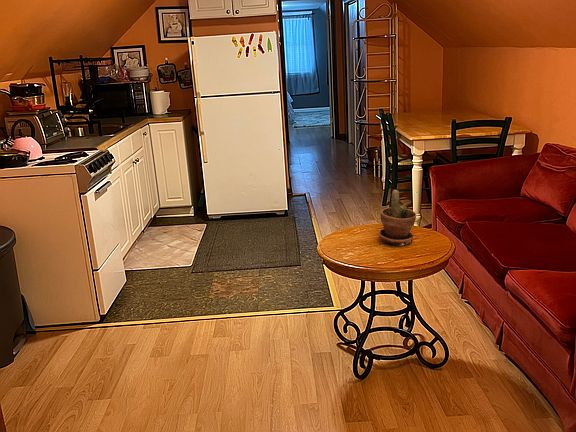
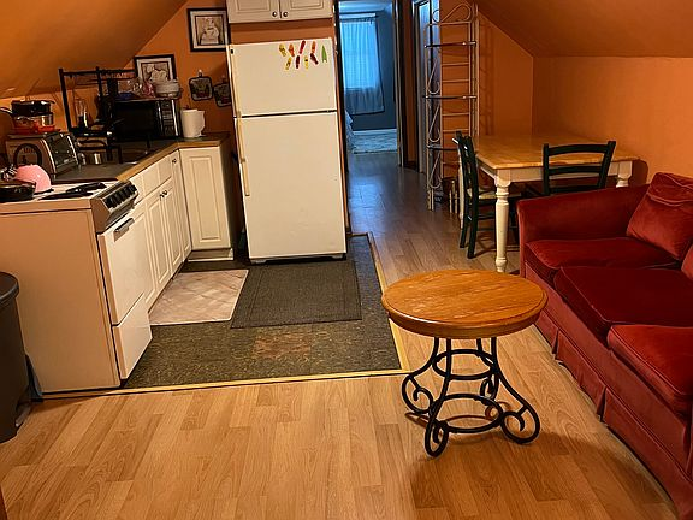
- potted plant (397, 214)
